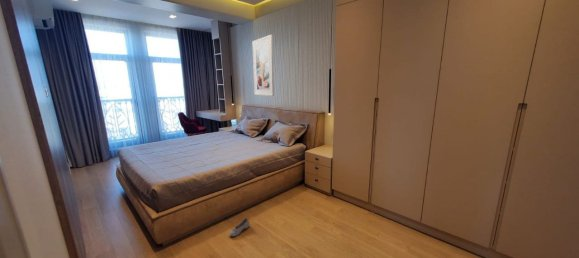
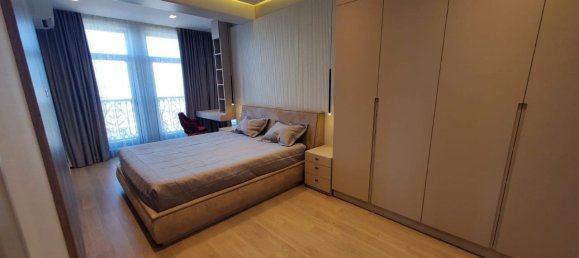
- shoe (239, 226)
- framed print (262, 67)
